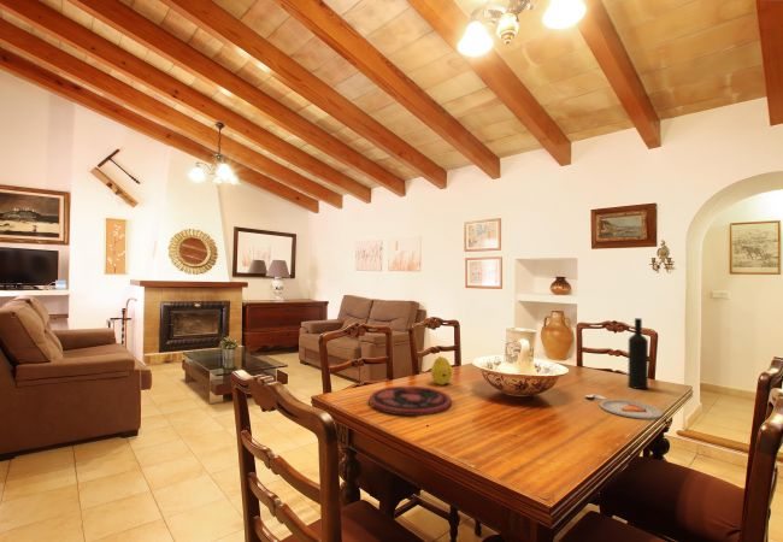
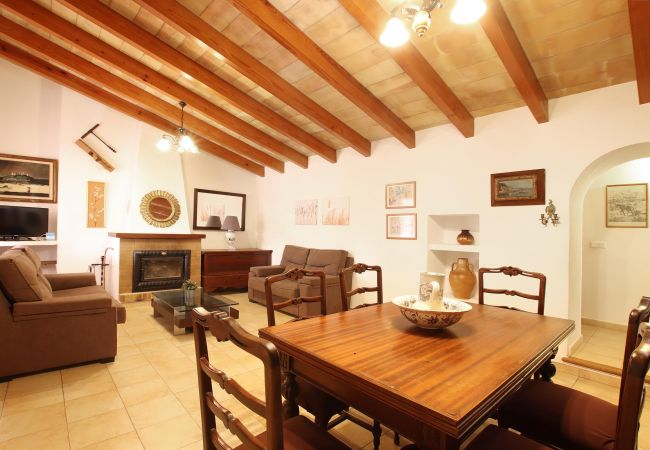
- wine bottle (637, 352)
- plate (410, 399)
- fruit (441, 370)
- dinner plate (620, 405)
